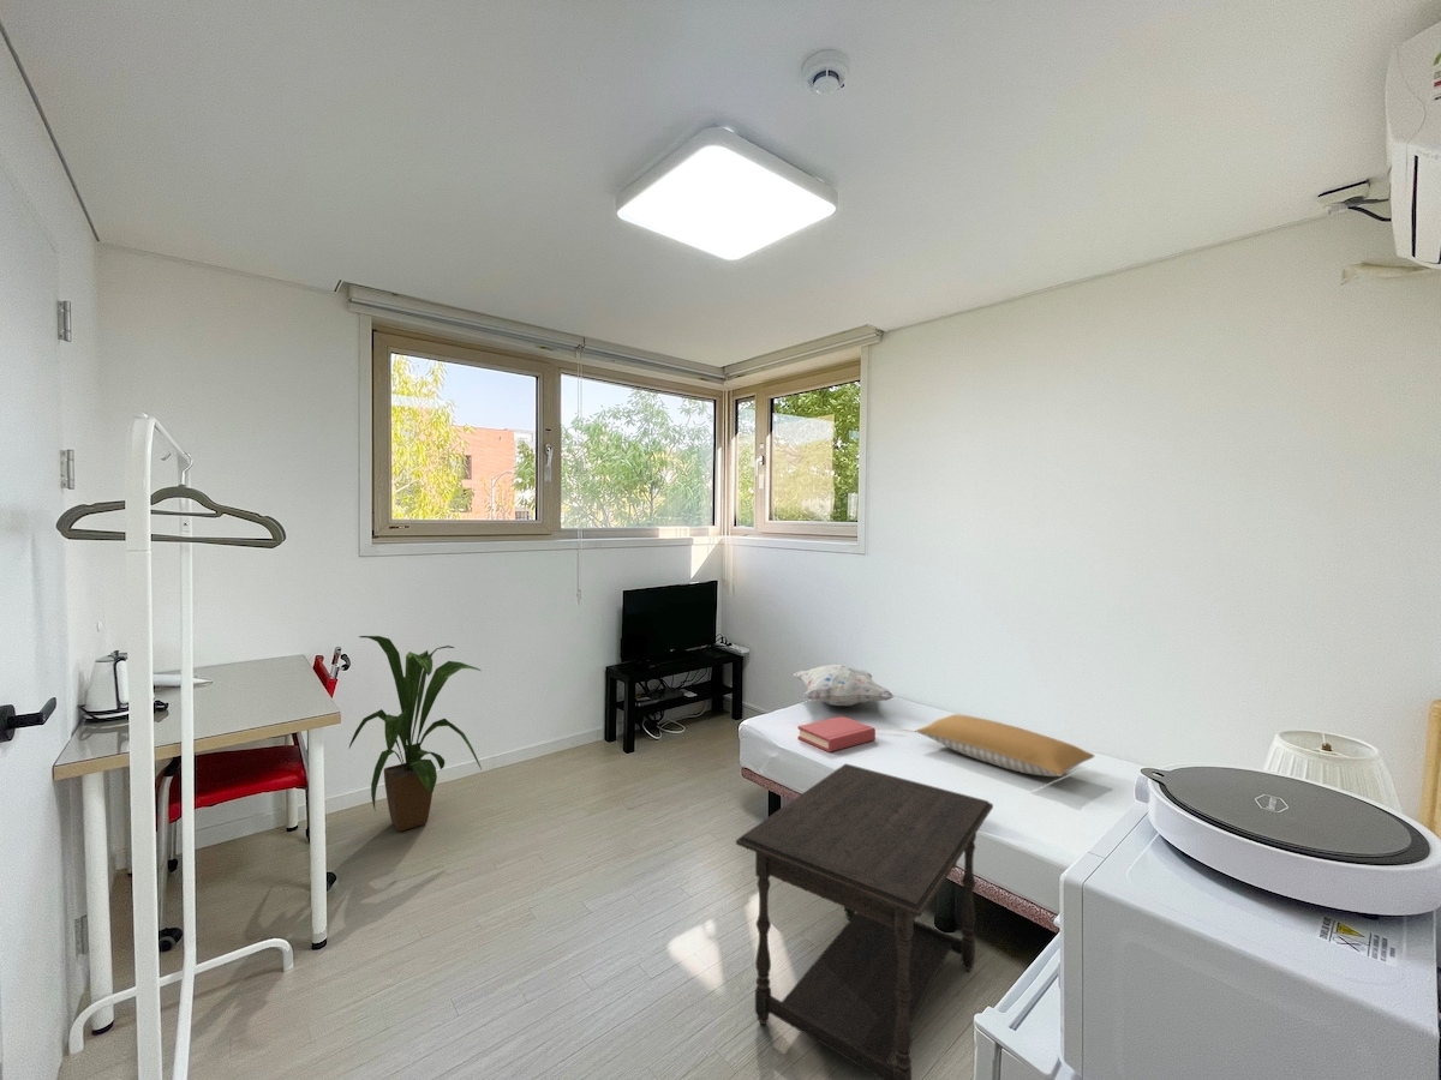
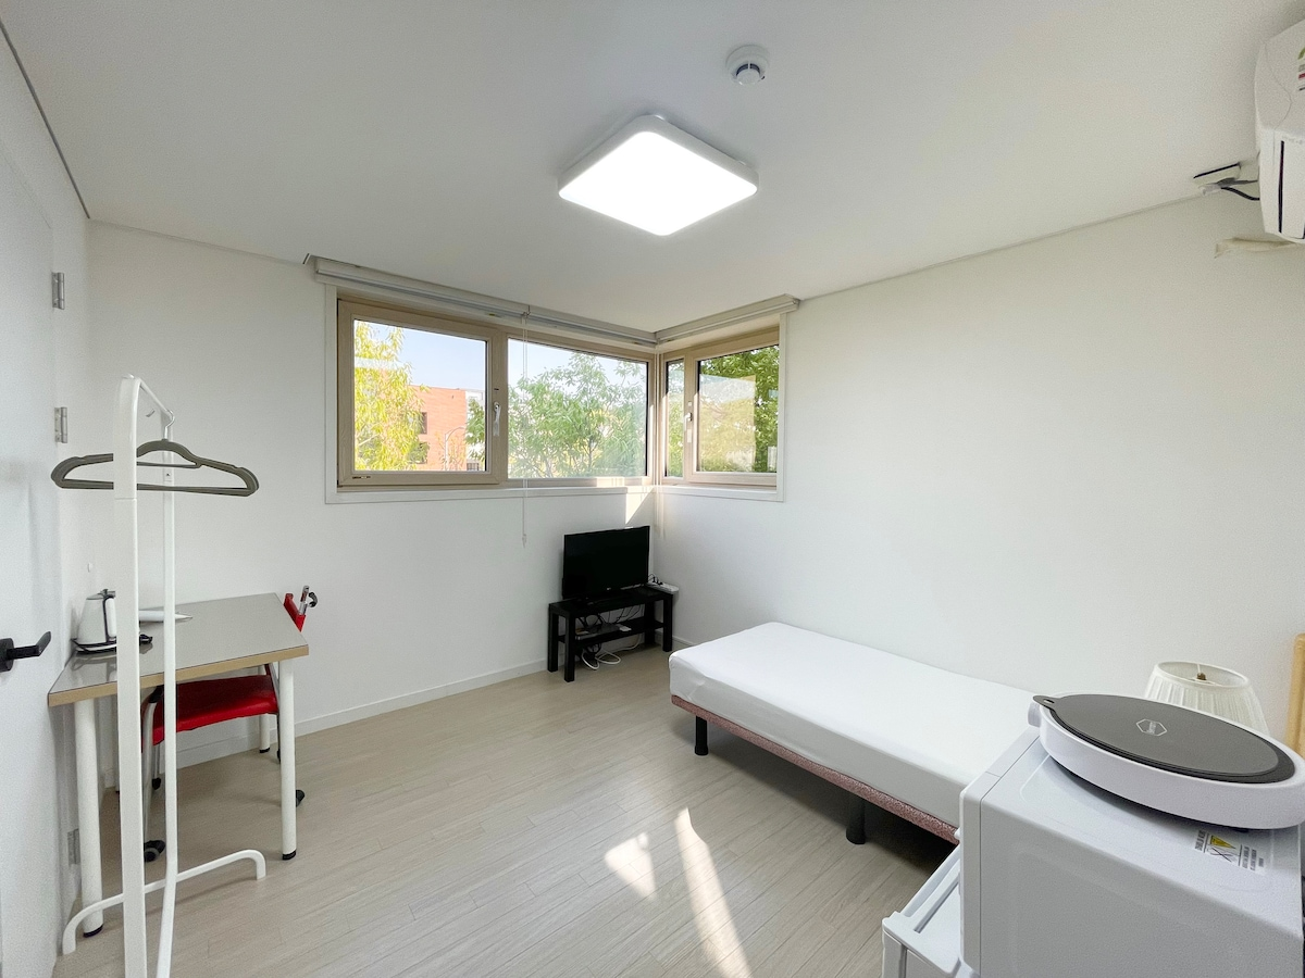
- pillow (999, 743)
- decorative pillow (839, 684)
- house plant (424, 722)
- side table (872, 906)
- hardback book (836, 733)
